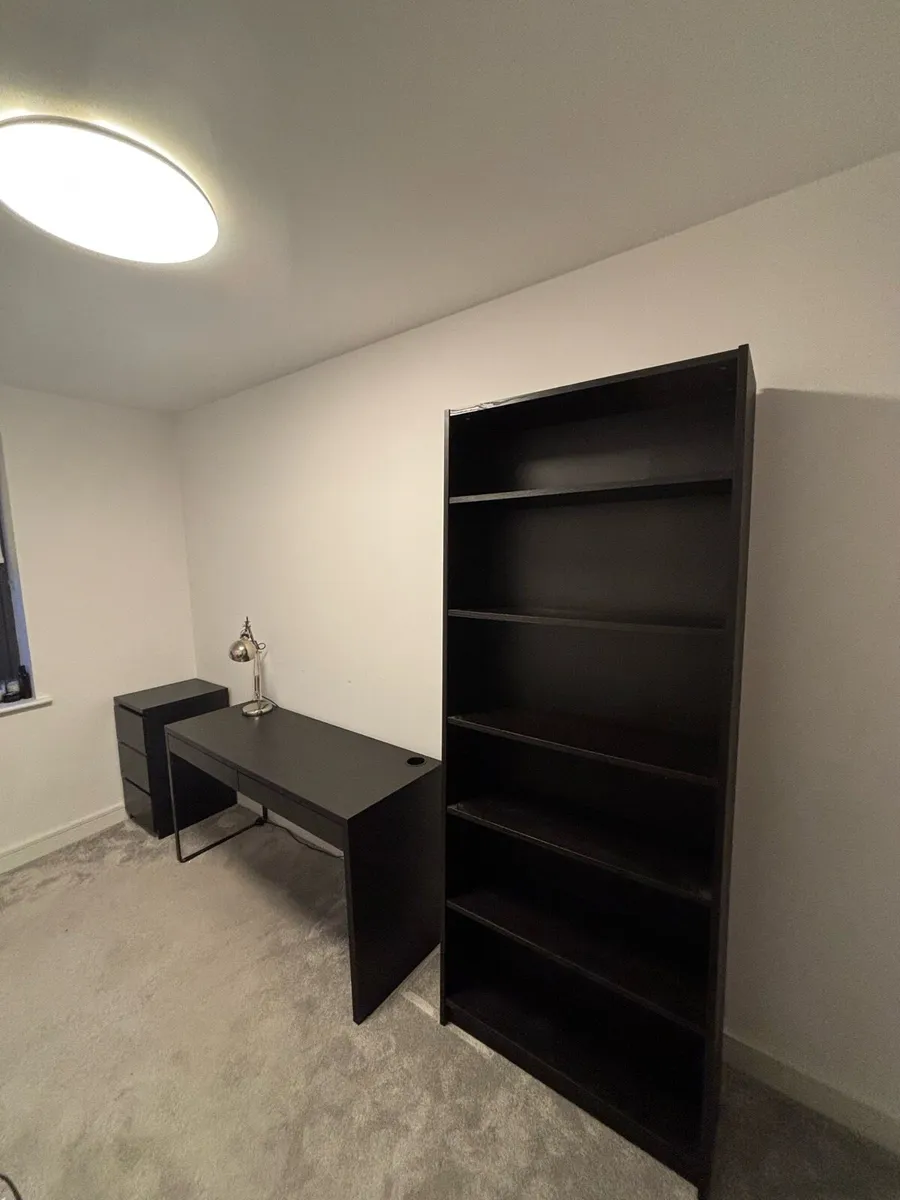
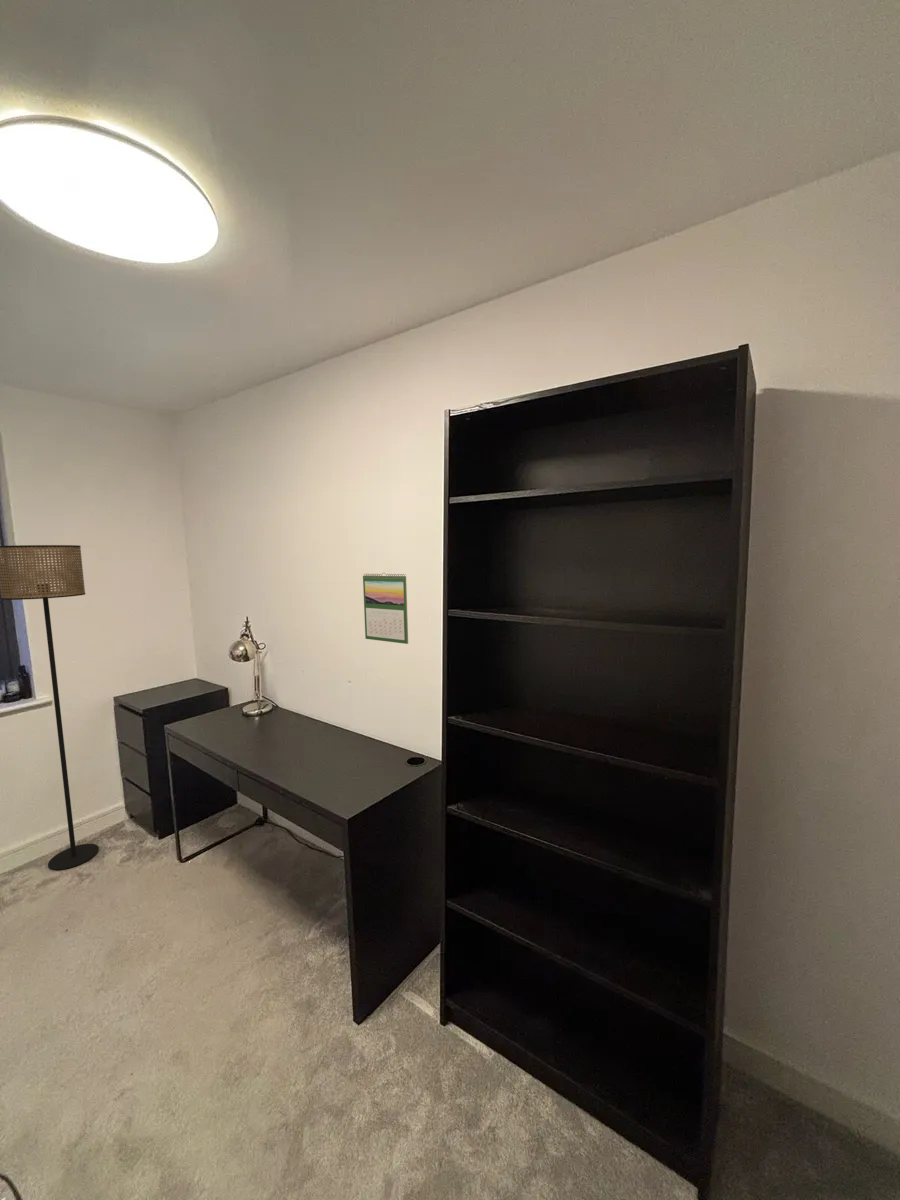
+ calendar (384, 607)
+ floor lamp (57, 706)
